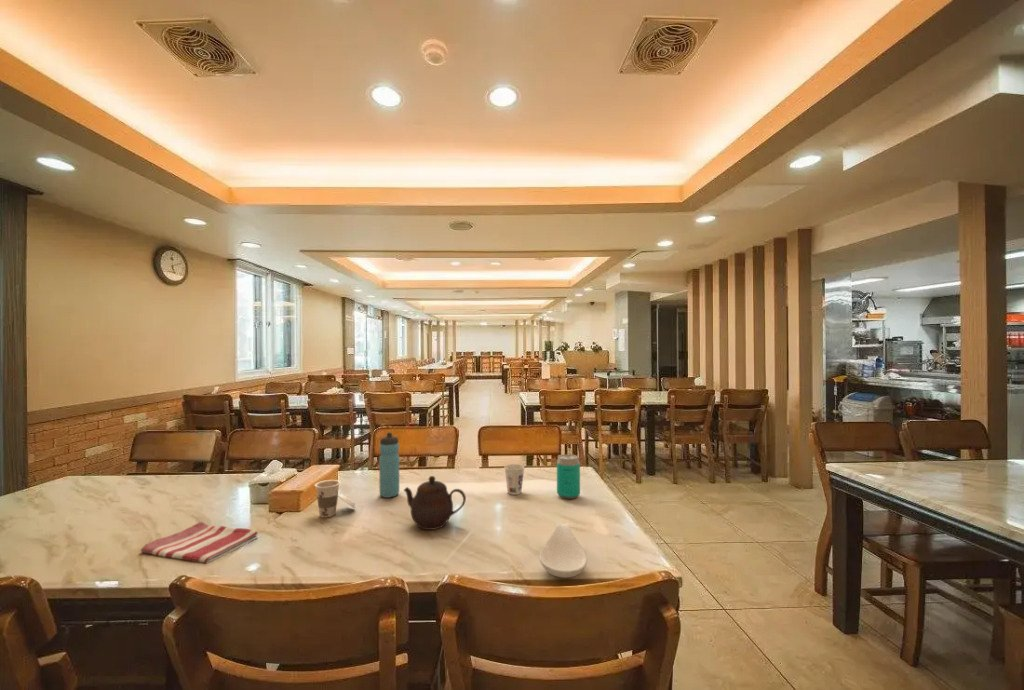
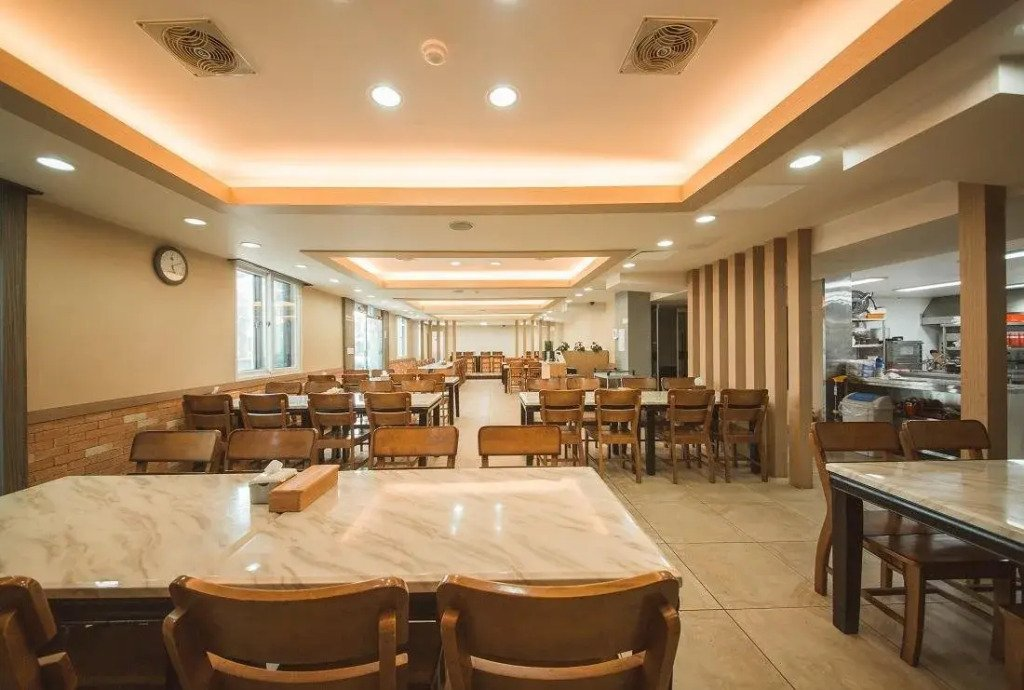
- teapot (434, 500)
- beverage can (568, 476)
- cup (335, 497)
- spoon rest (562, 546)
- dish towel (202, 540)
- water bottle (389, 463)
- cup (514, 479)
